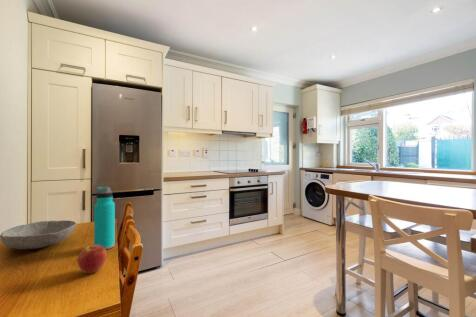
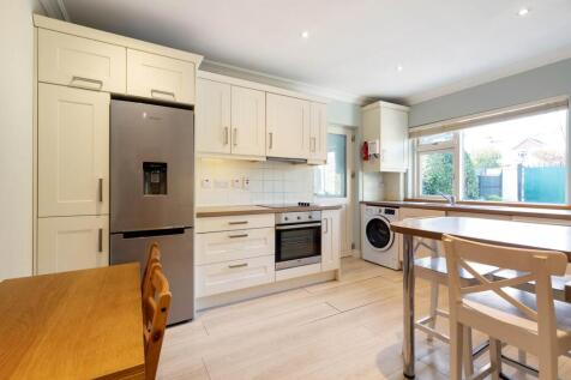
- apple (92, 258)
- bowl (41, 236)
- water bottle (104, 217)
